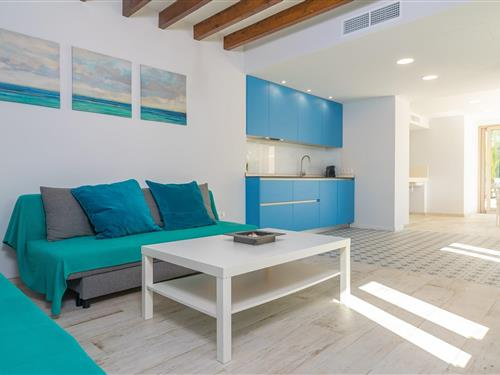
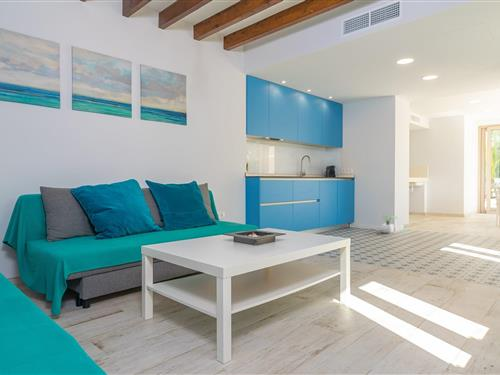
+ potted plant (386, 223)
